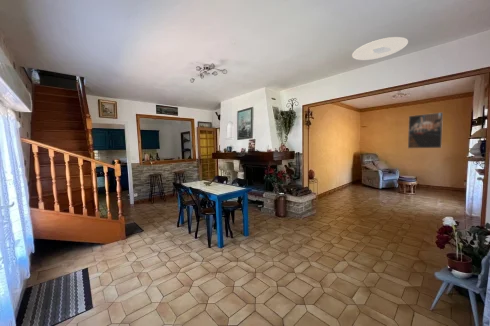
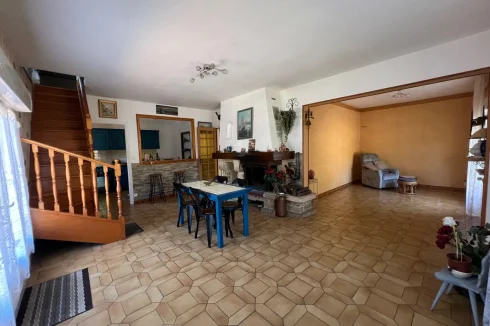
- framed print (424, 131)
- ceiling light (378, 47)
